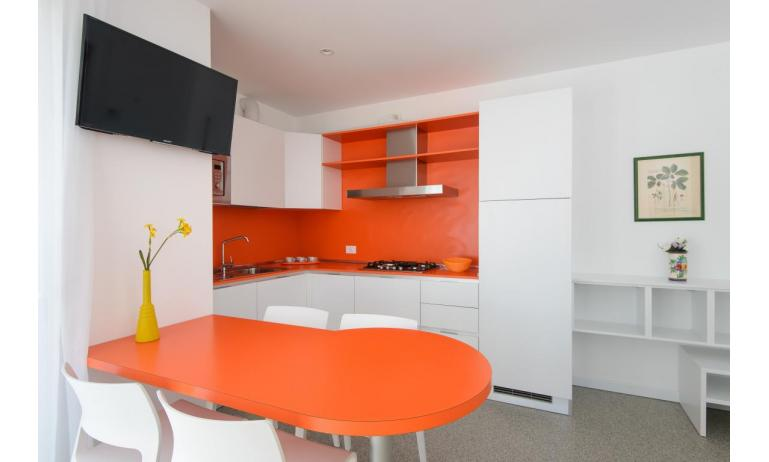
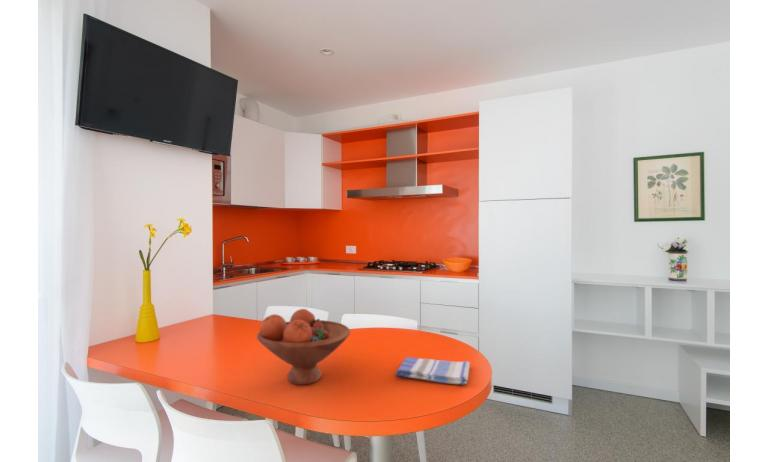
+ fruit bowl (304, 345)
+ dish towel (434, 368)
